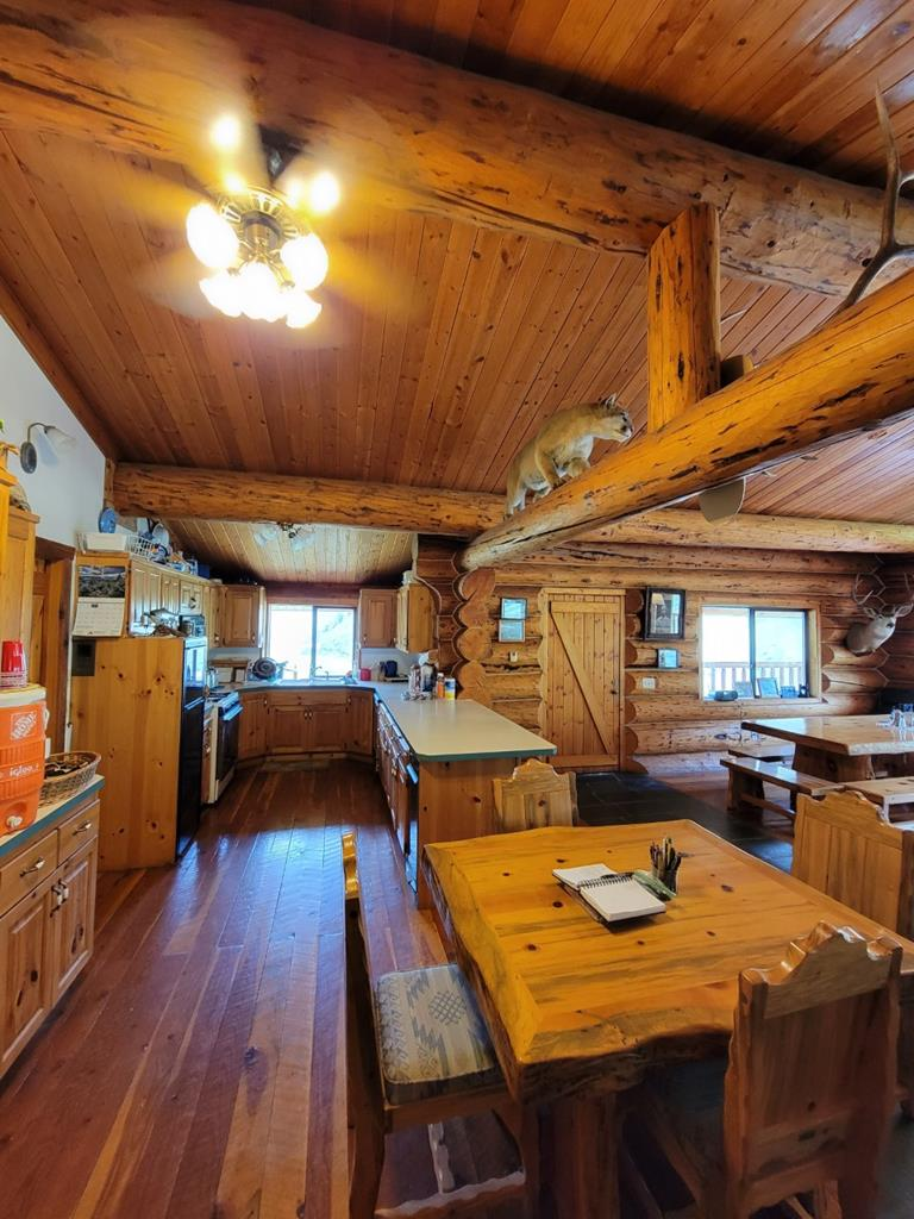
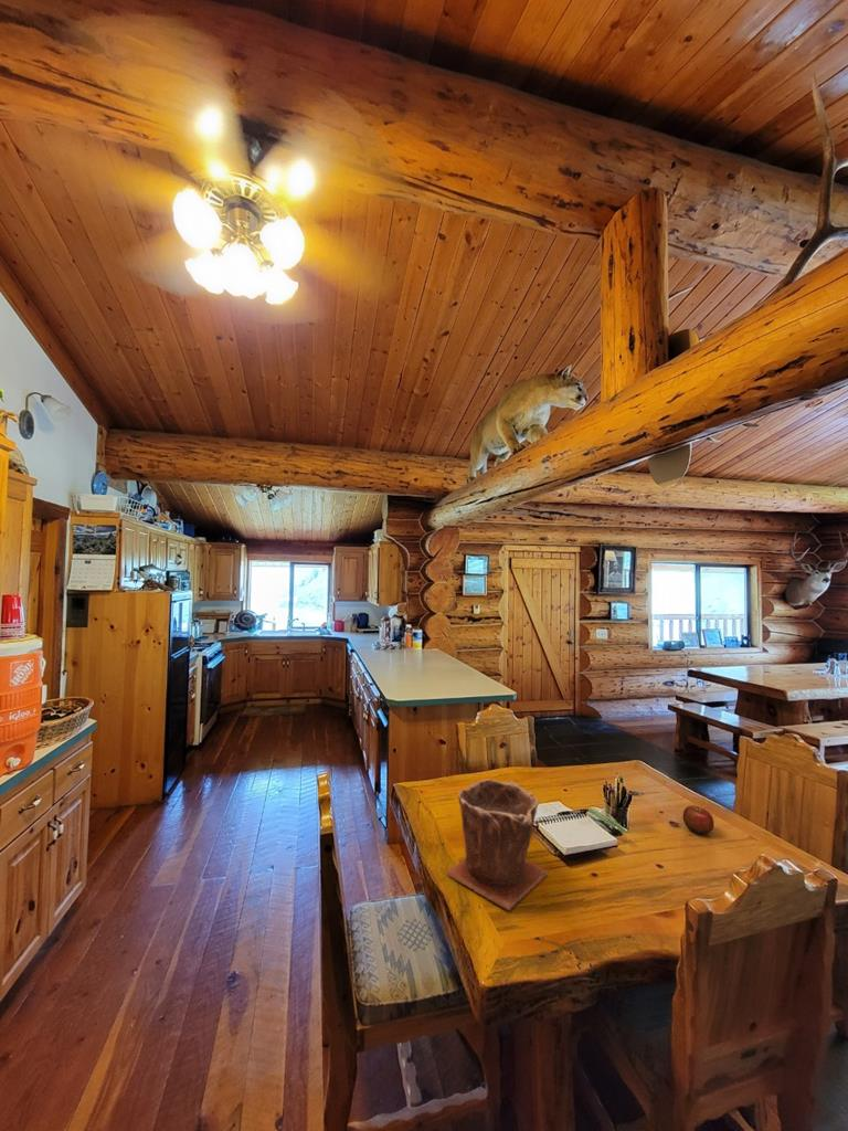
+ plant pot (497, 833)
+ apple (698, 818)
